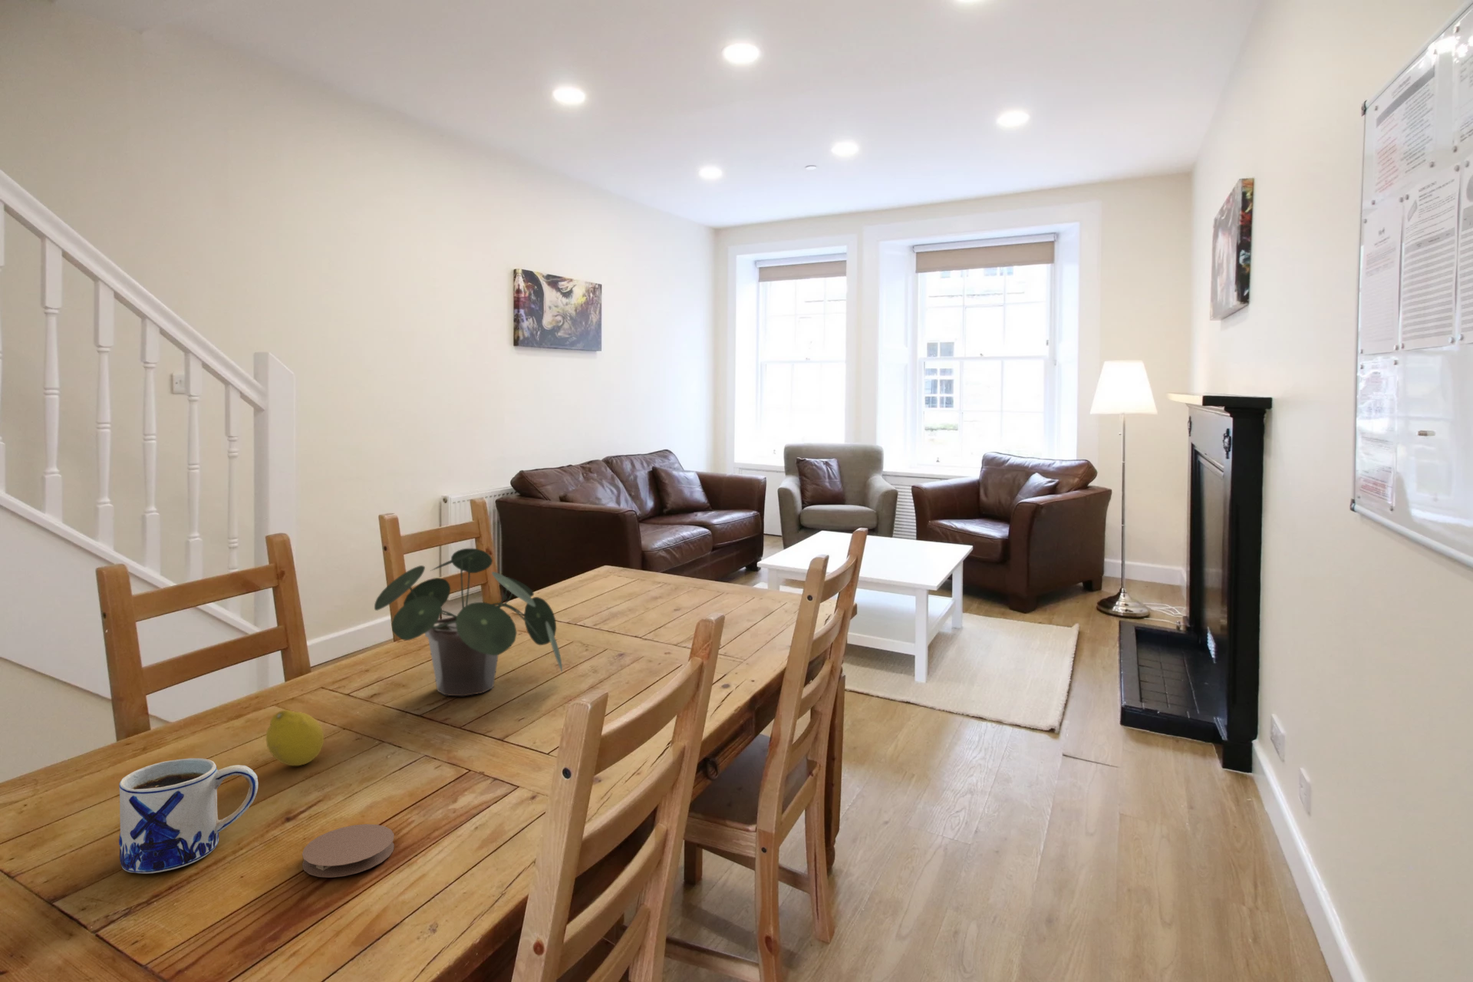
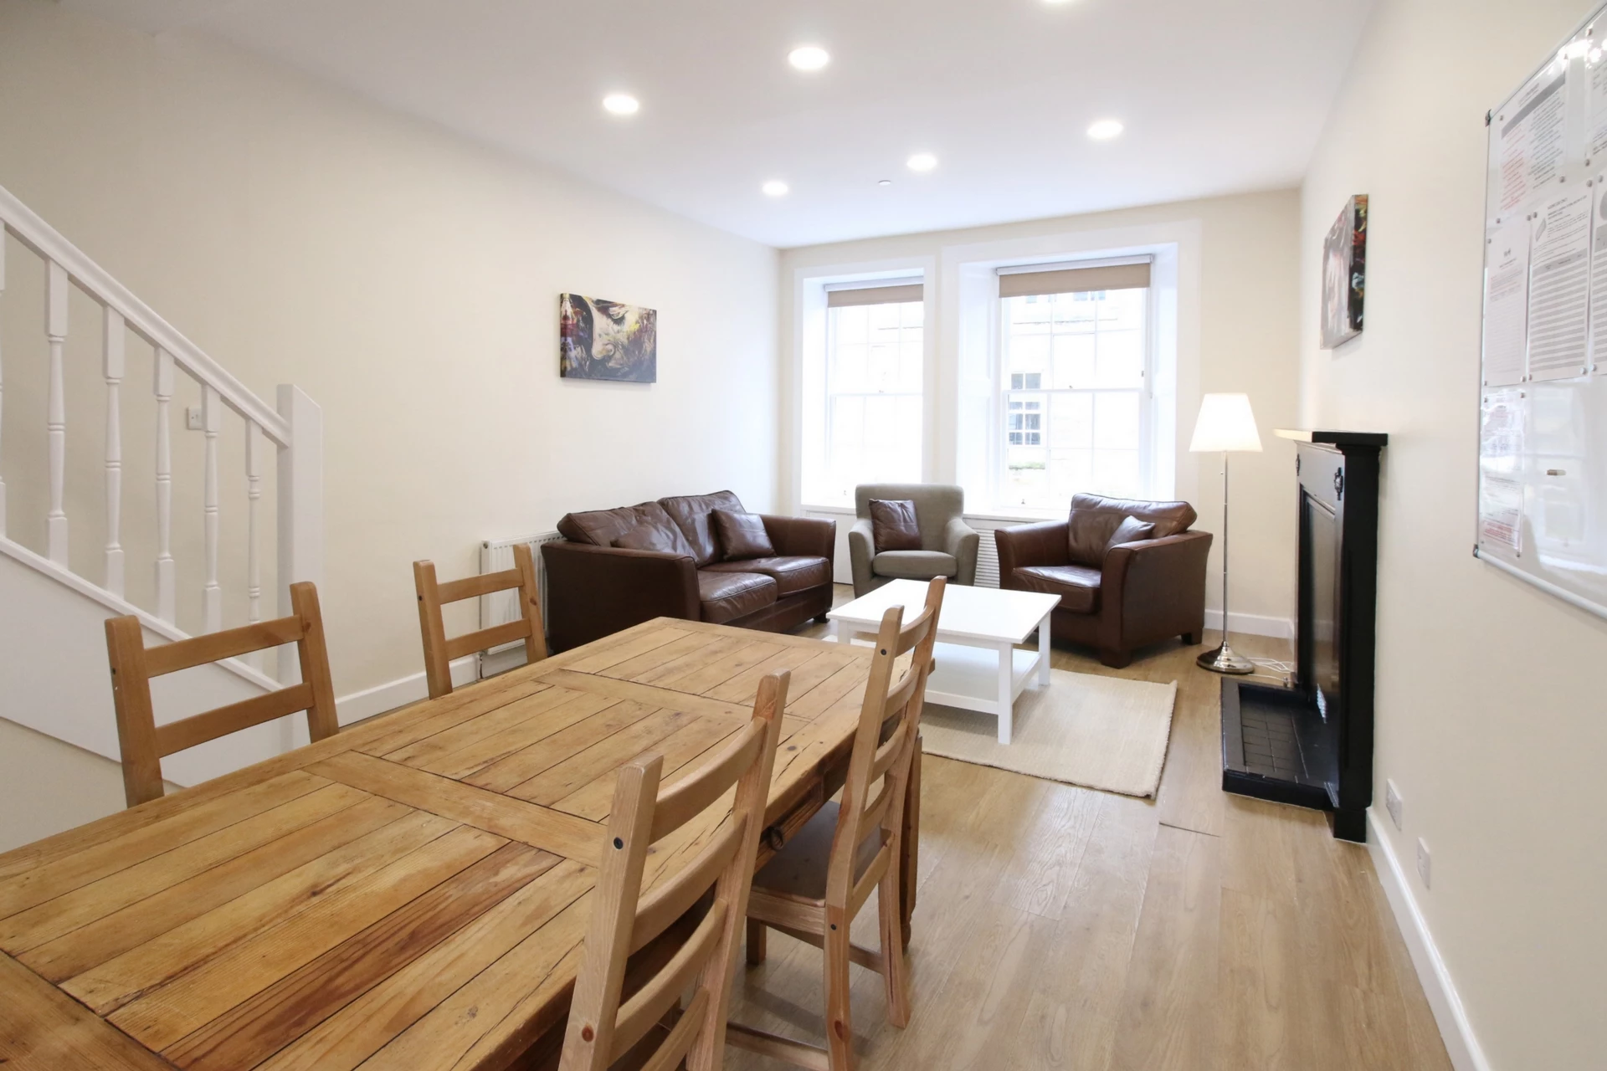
- coaster (349, 849)
- mug (184, 810)
- fruit (295, 736)
- potted plant (471, 619)
